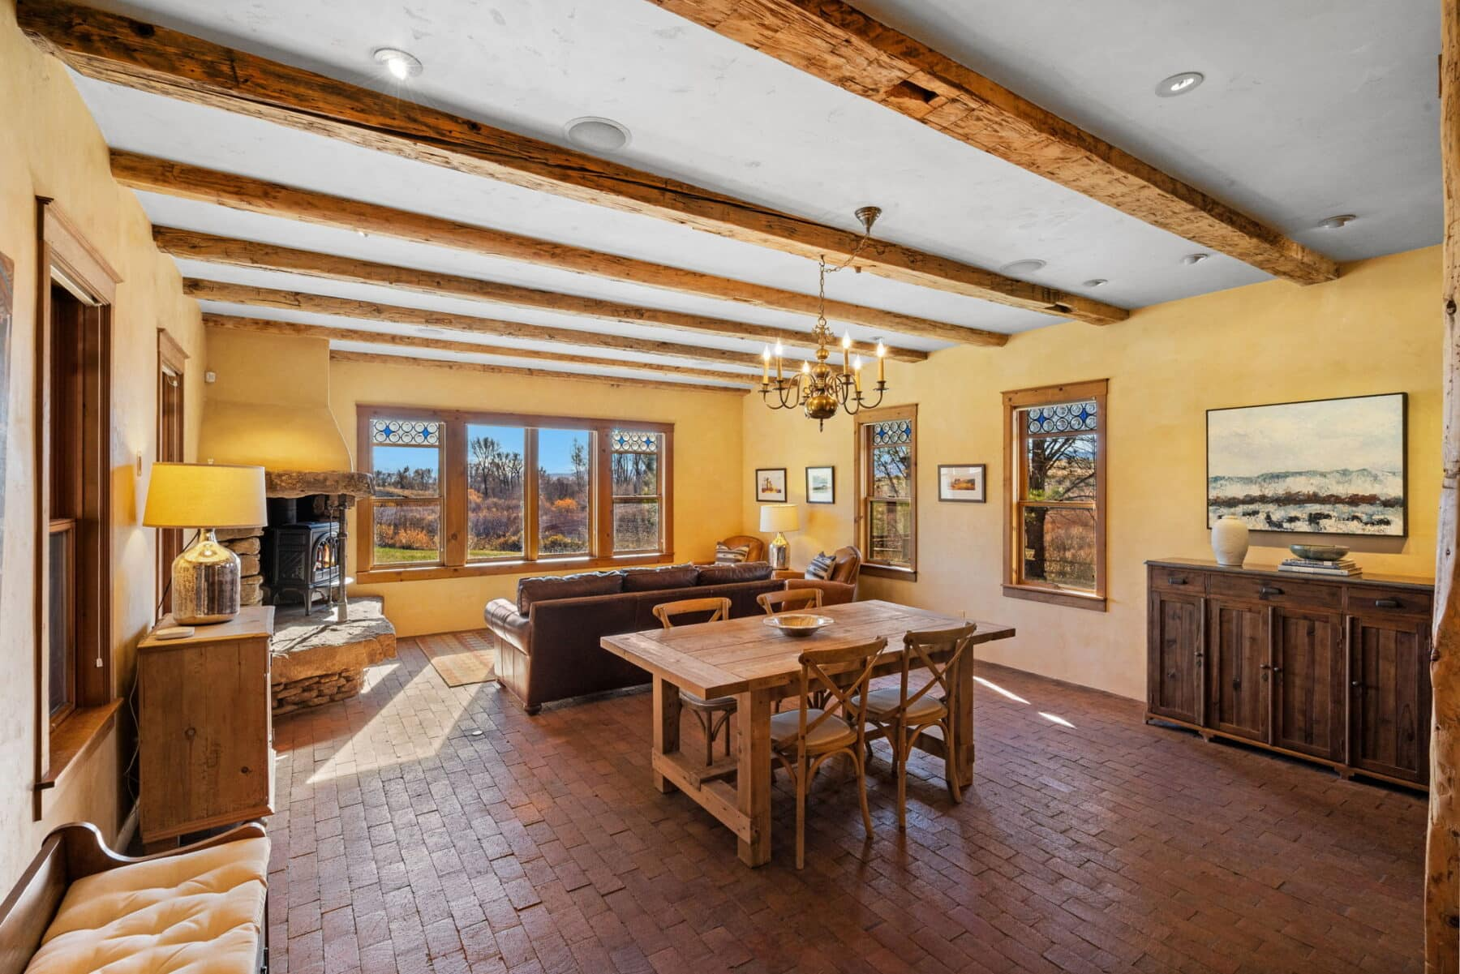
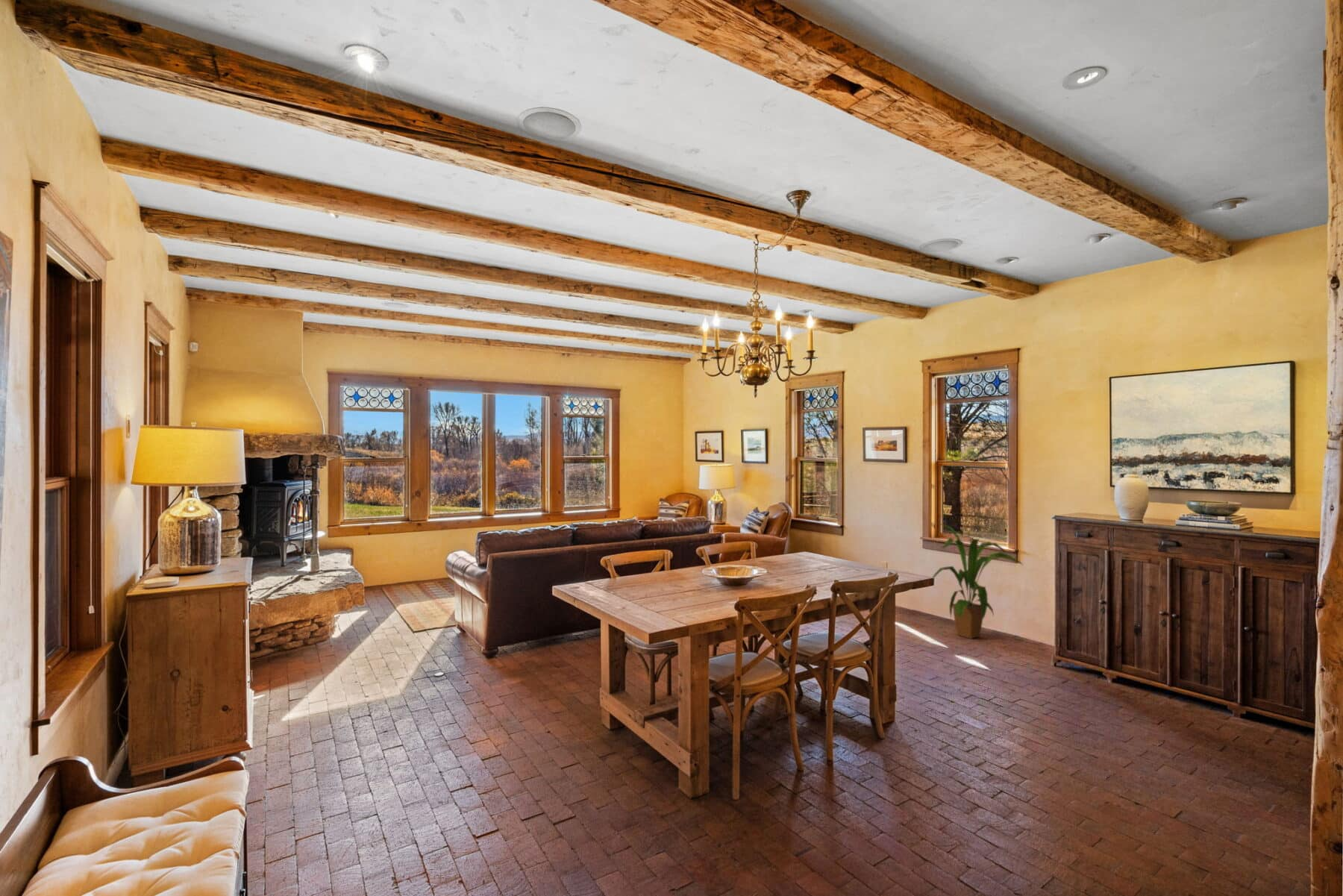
+ house plant (977, 582)
